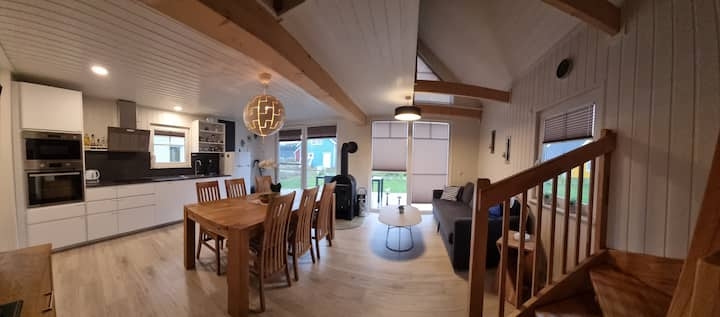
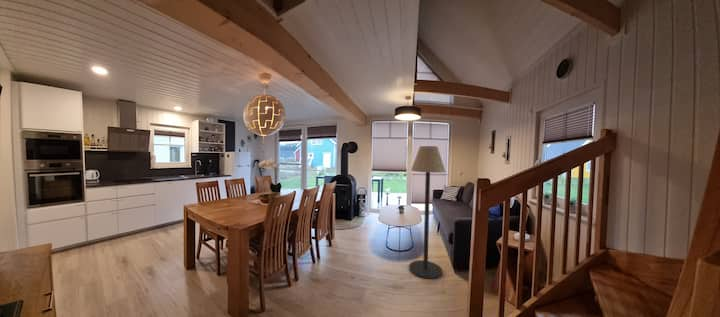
+ floor lamp (427, 208)
